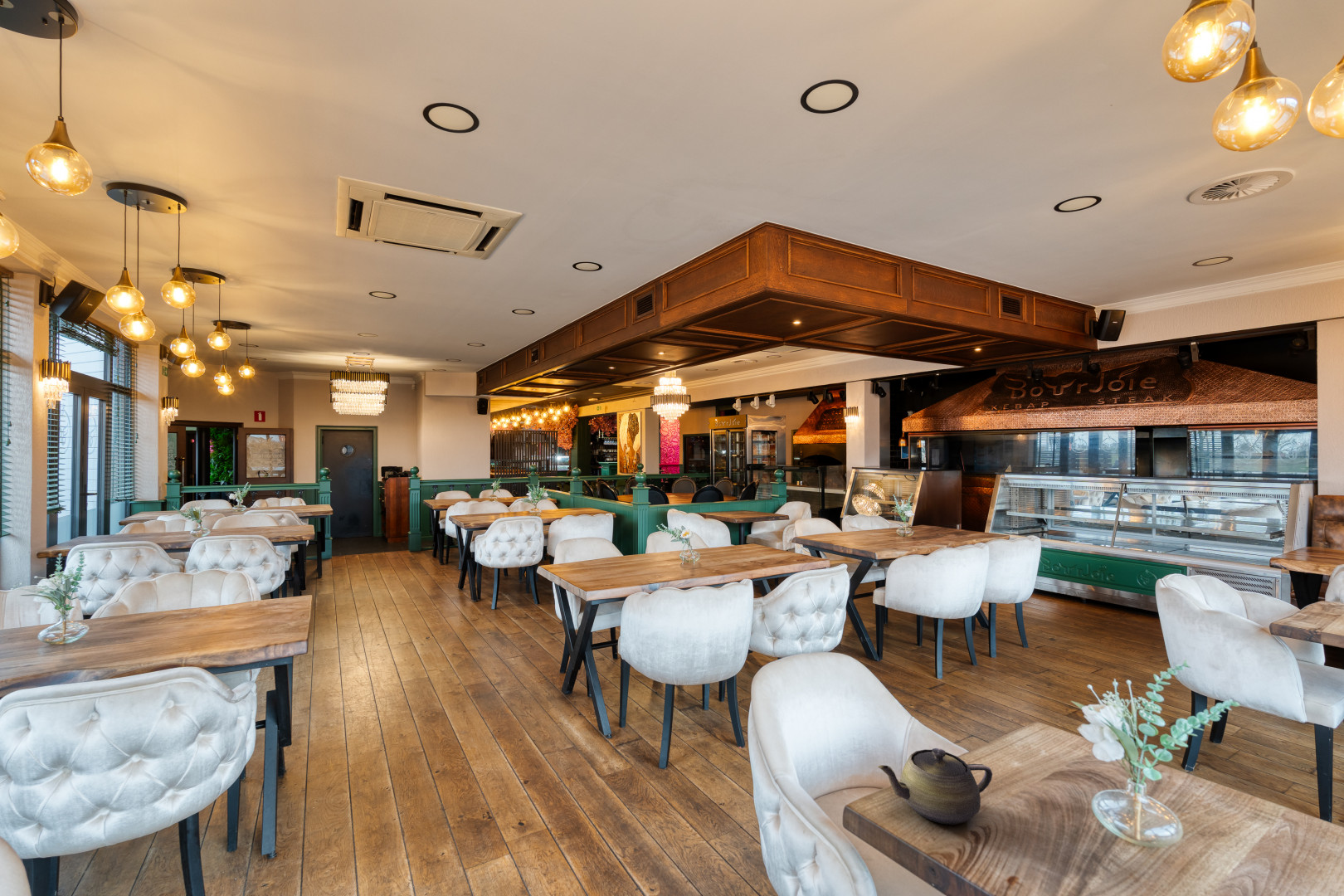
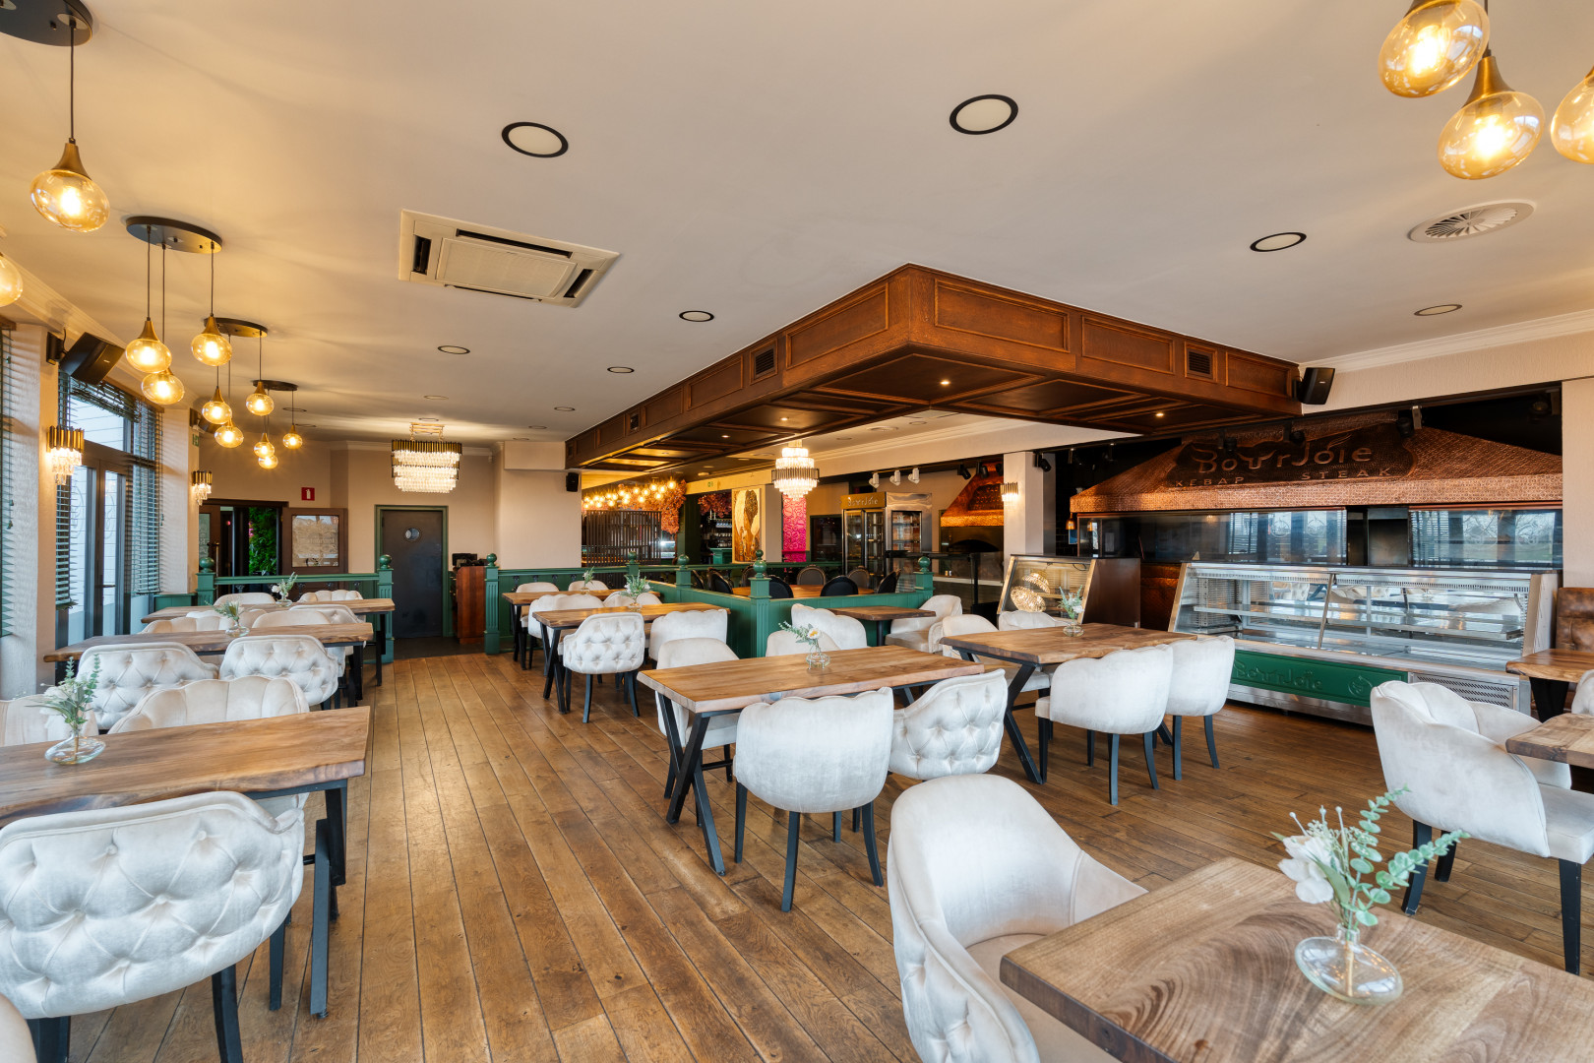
- teapot (935, 780)
